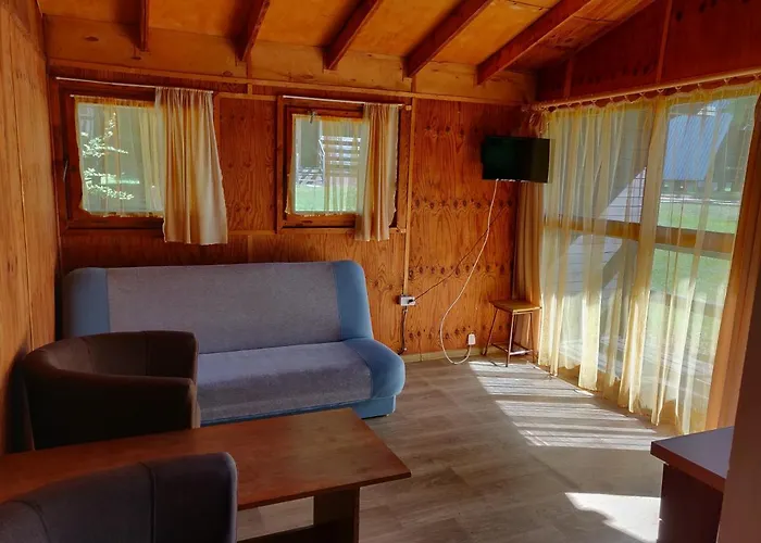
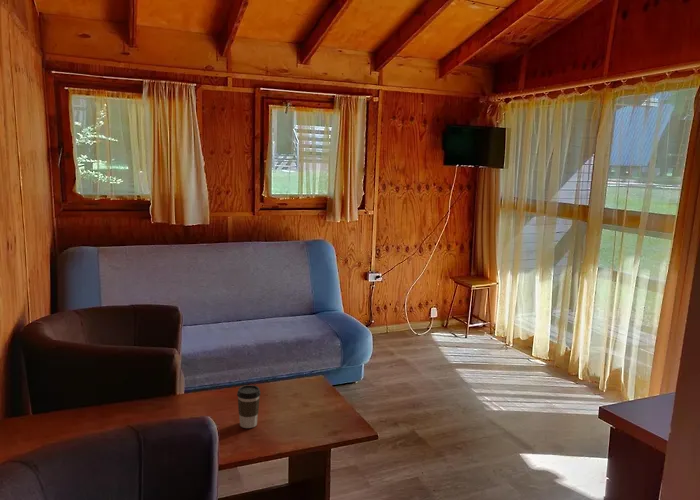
+ coffee cup (248, 406)
